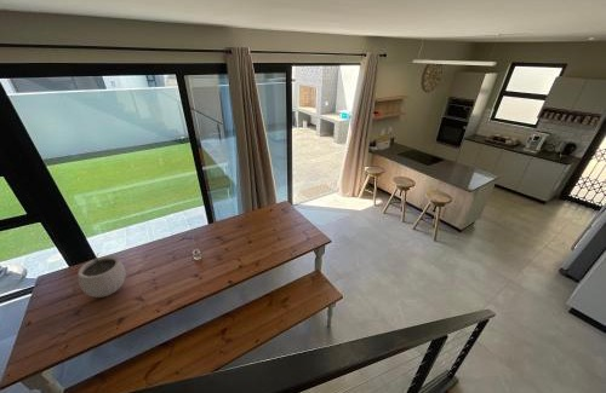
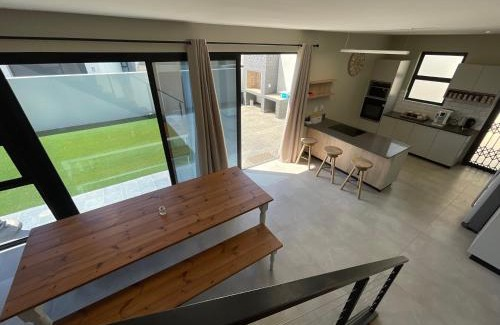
- plant pot (102, 272)
